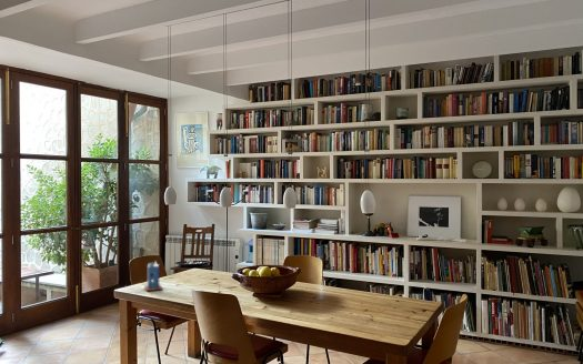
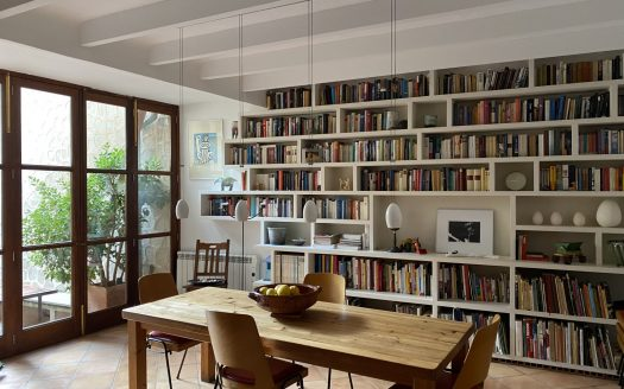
- candle (153, 274)
